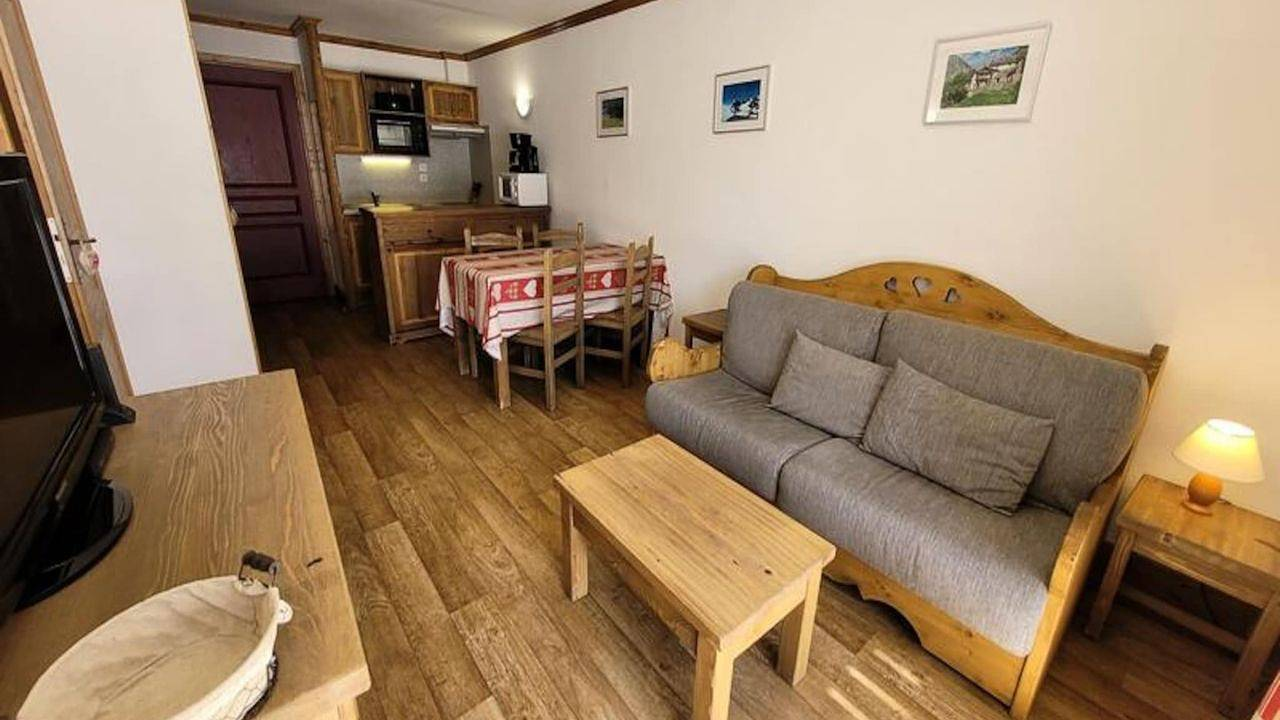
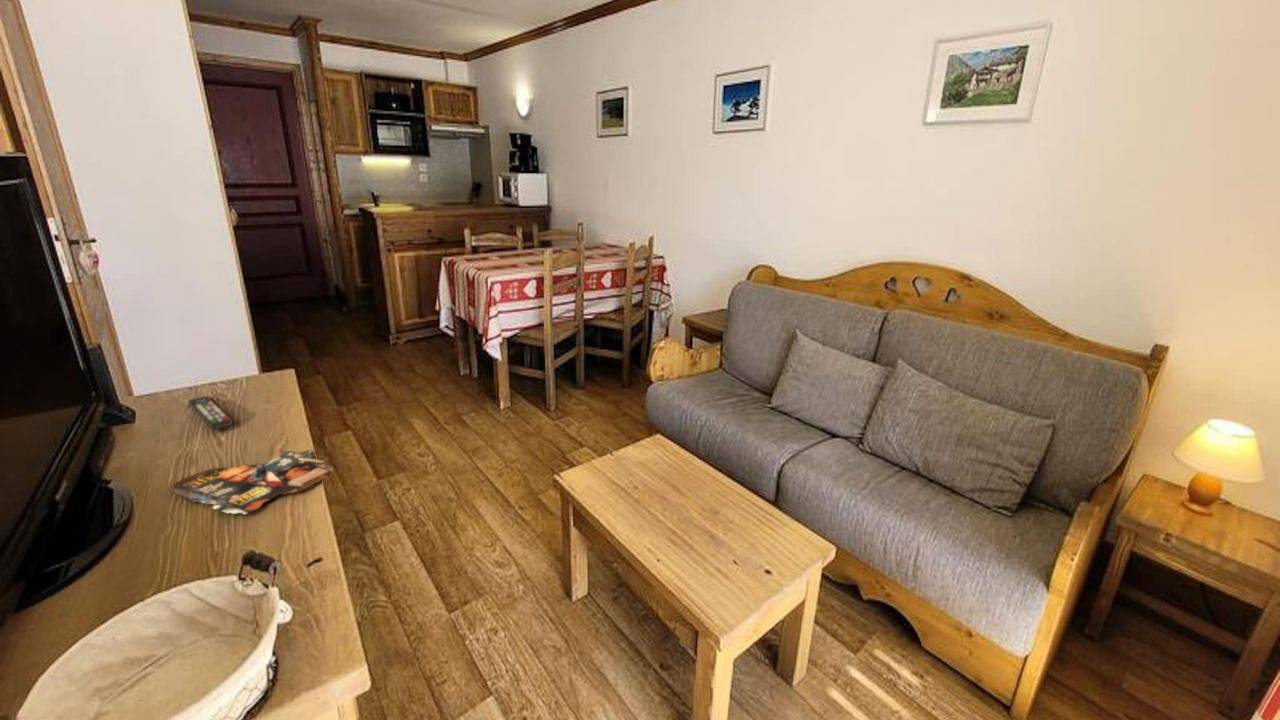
+ magazine (255, 475)
+ remote control (209, 411)
